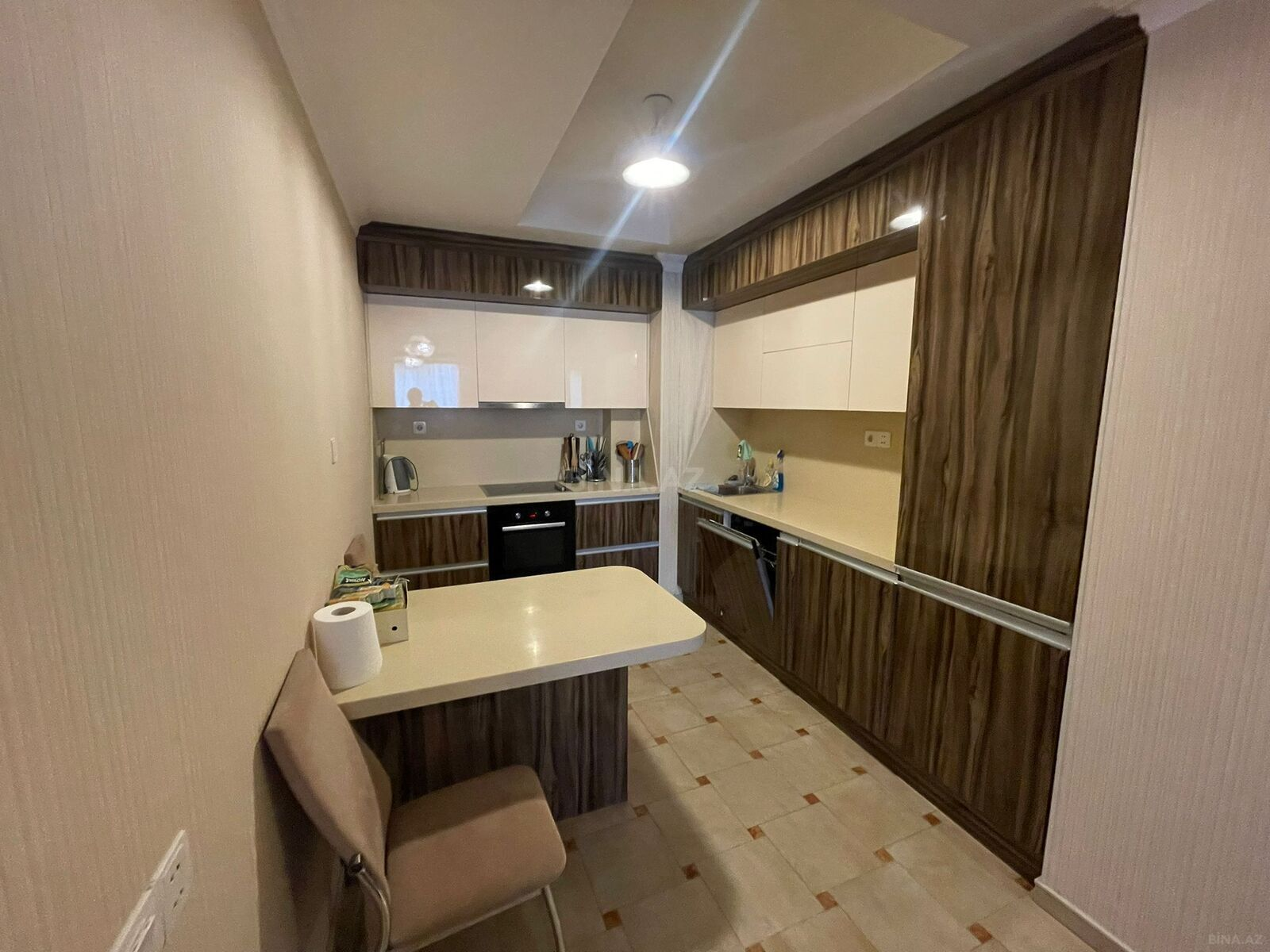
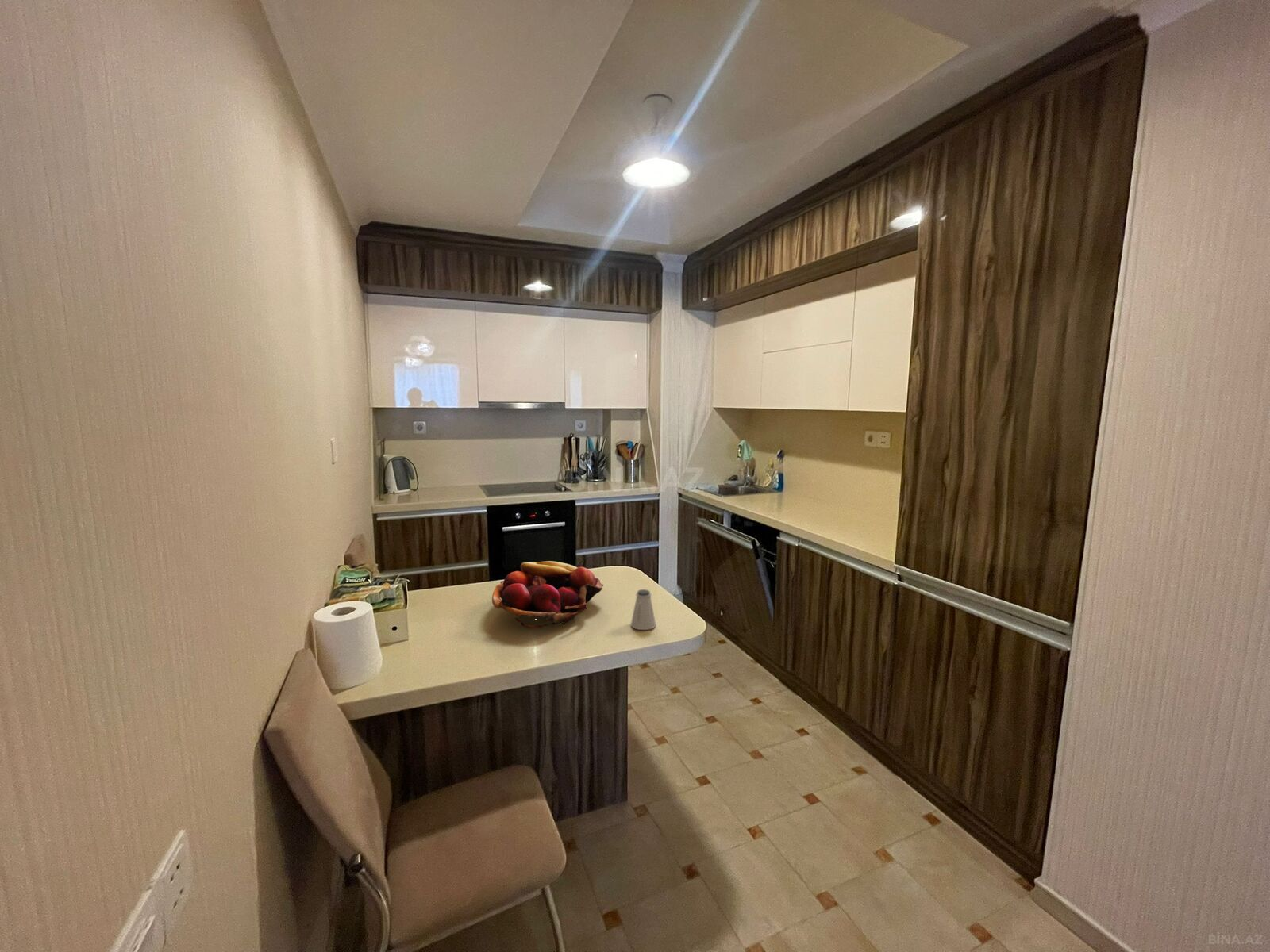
+ saltshaker (643, 608)
+ fruit basket (546, 588)
